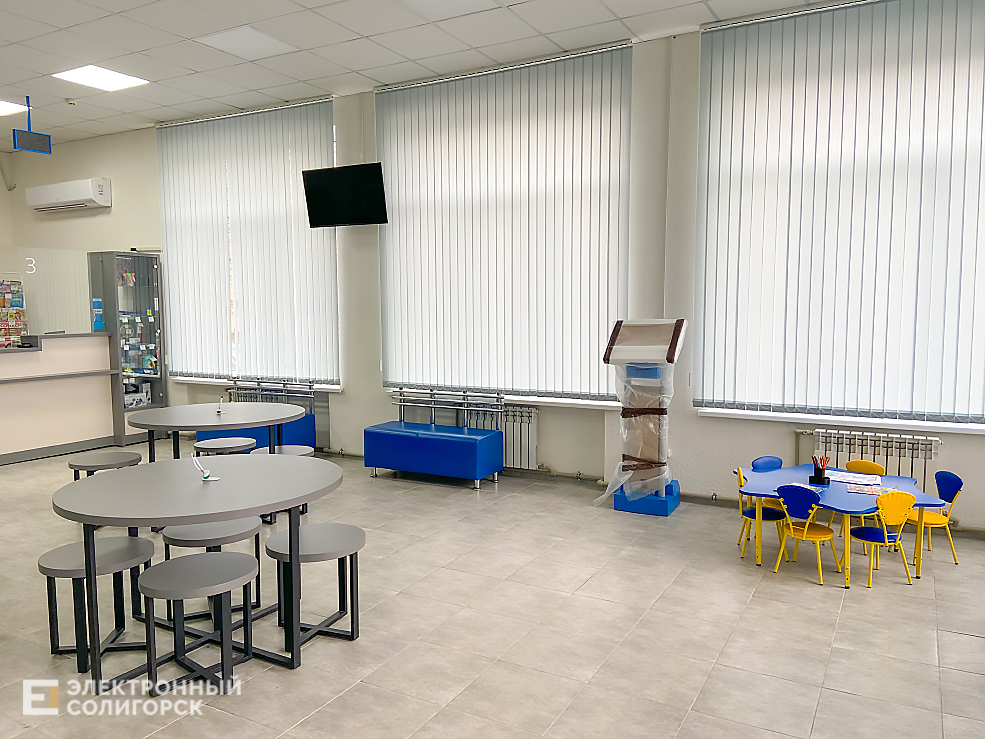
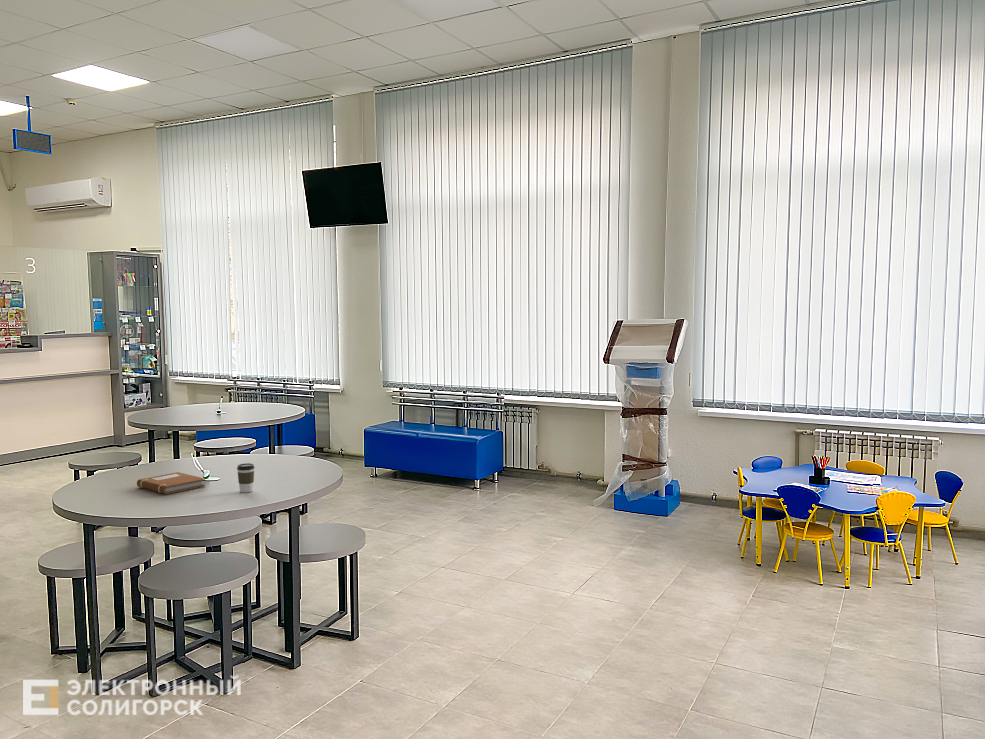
+ coffee cup (246, 477)
+ notebook (170, 482)
